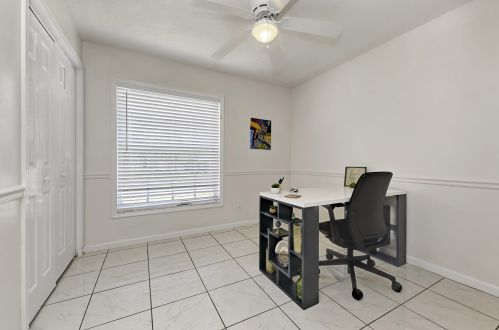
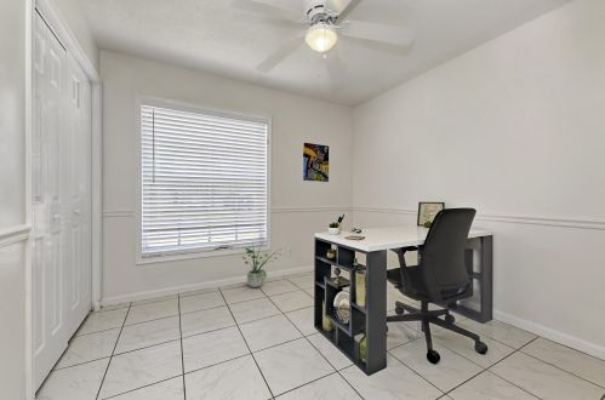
+ potted plant (262, 261)
